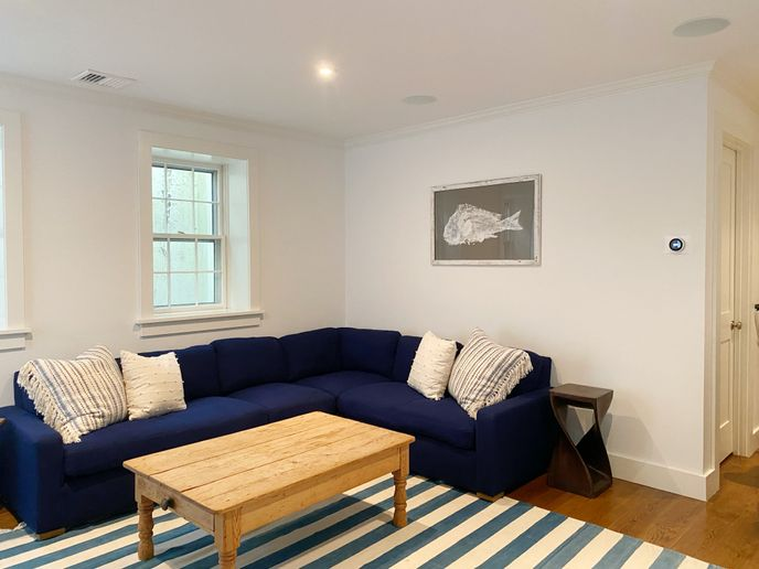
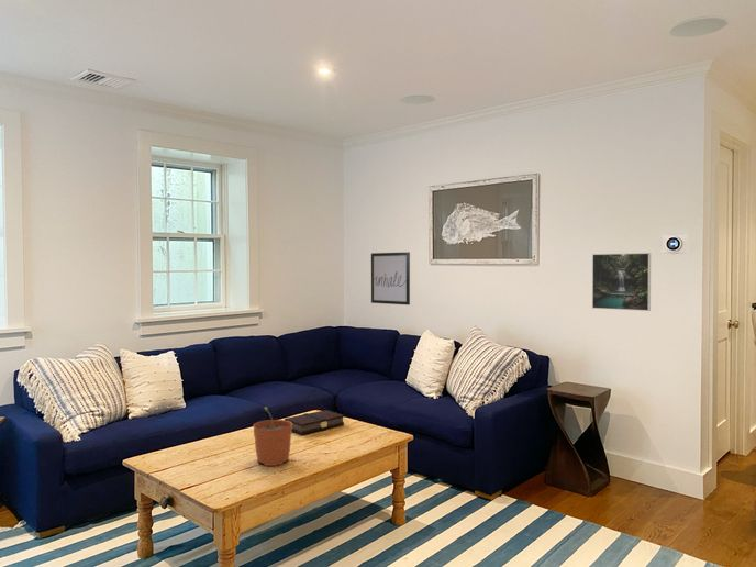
+ book (314, 421)
+ wall art (389, 278)
+ plant pot (273, 433)
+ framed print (620, 281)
